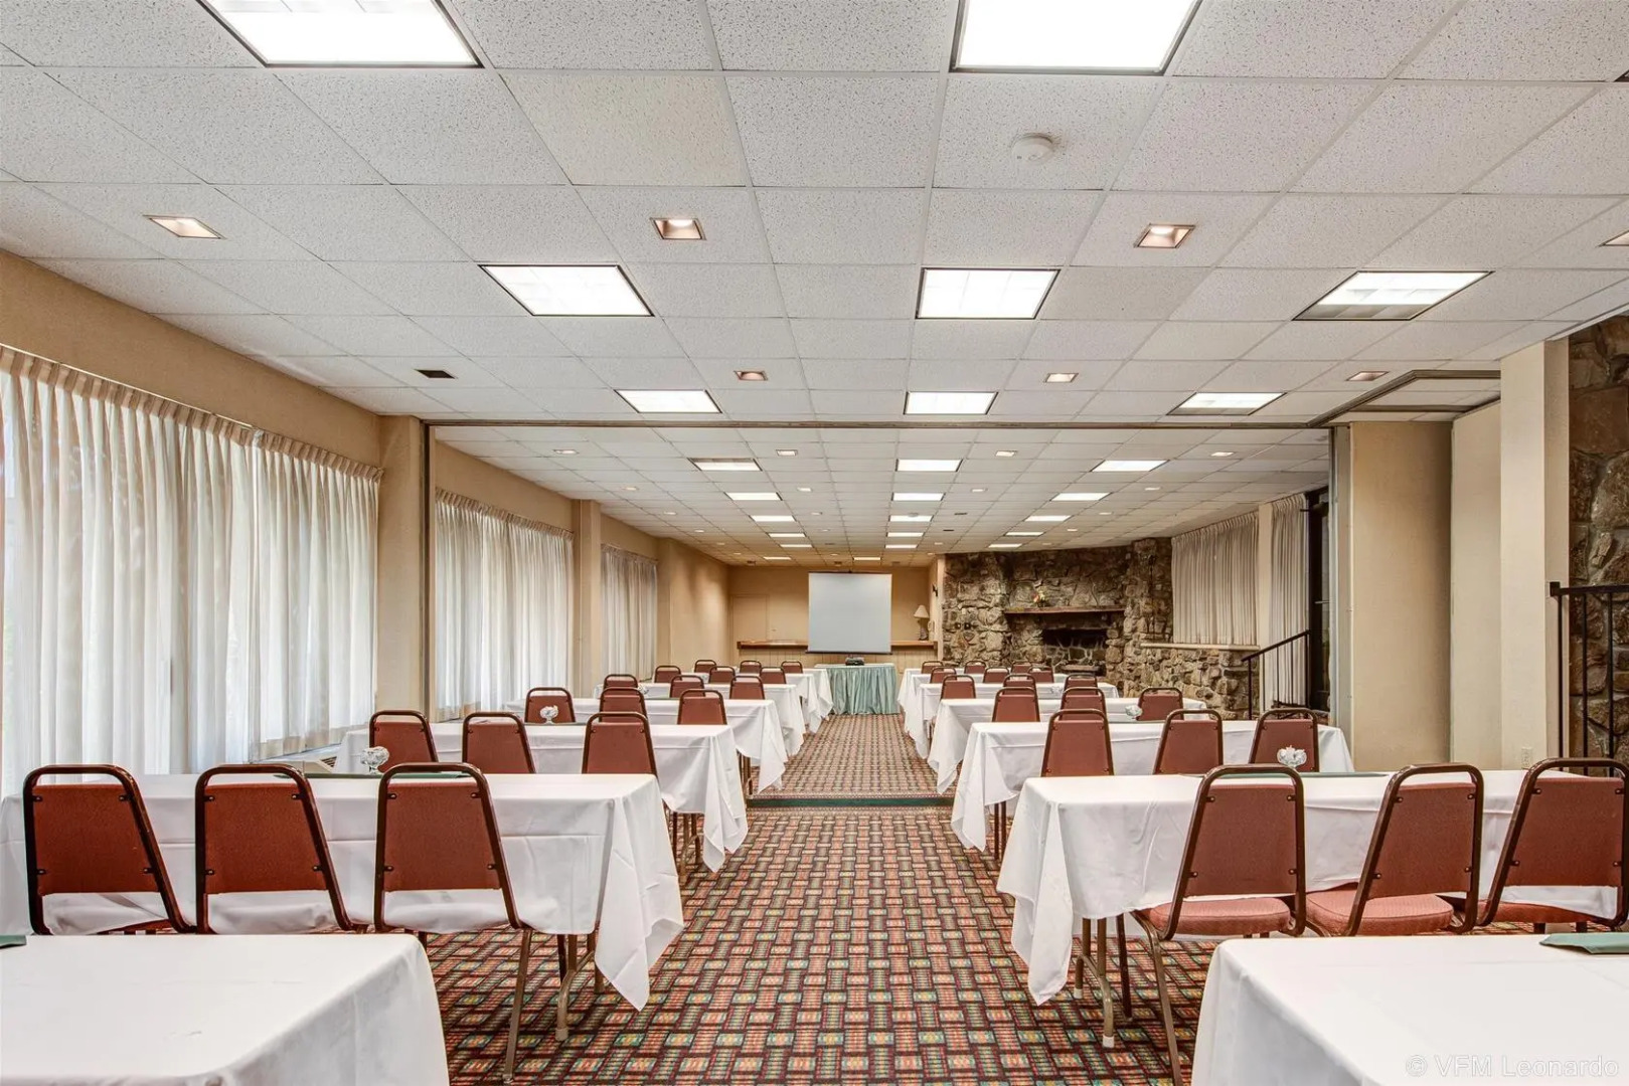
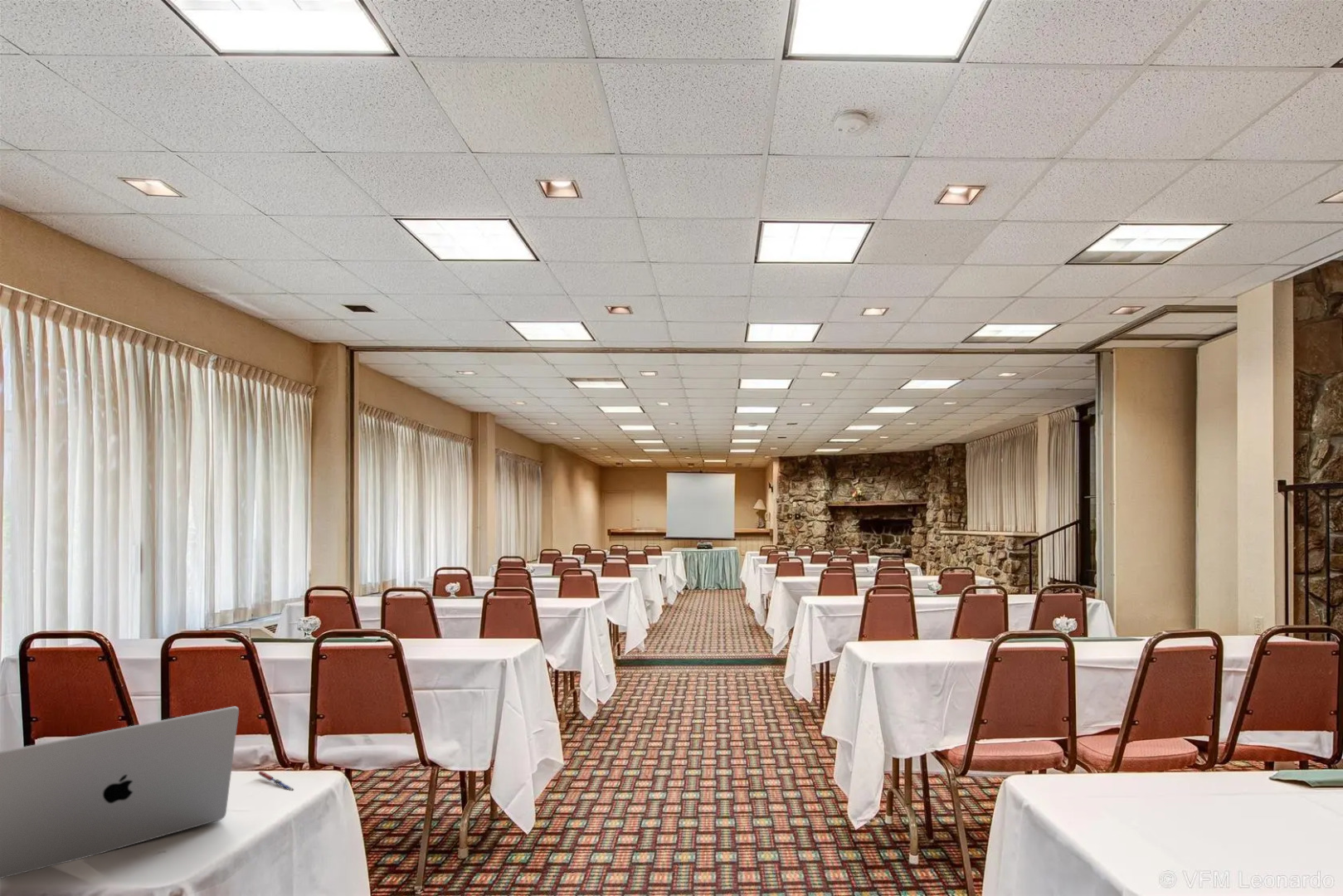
+ laptop (107, 770)
+ pen (275, 780)
